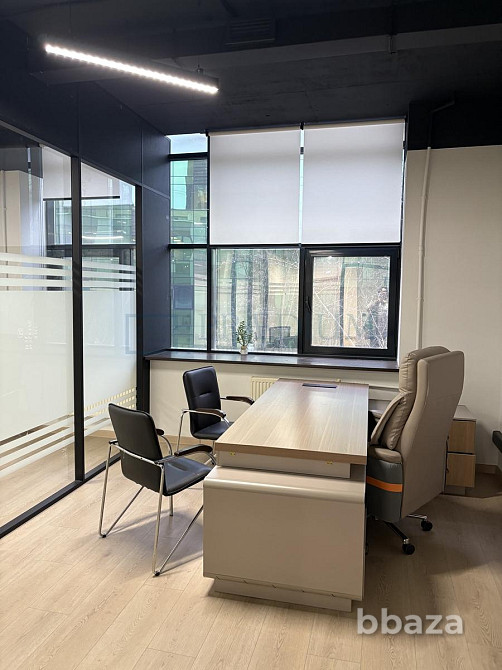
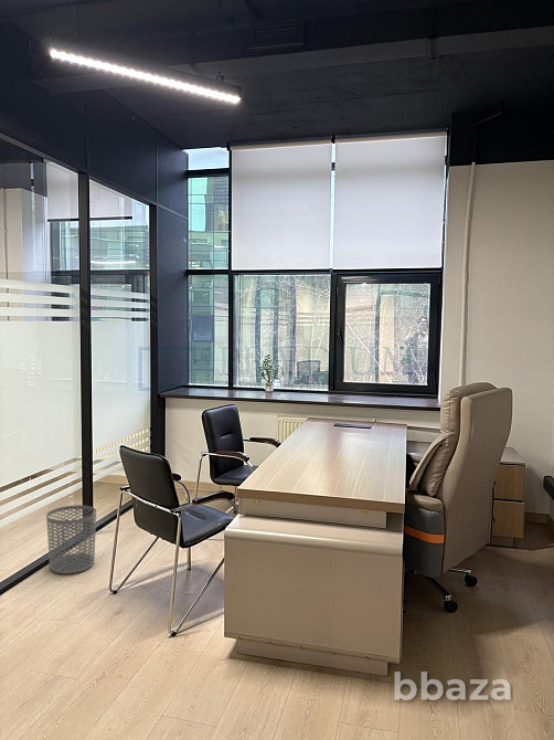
+ waste bin (72, 539)
